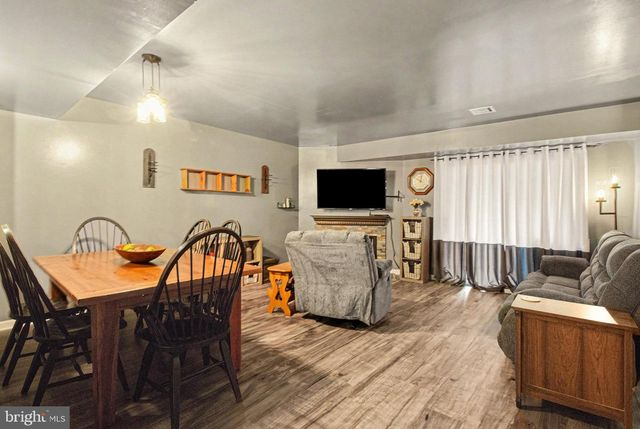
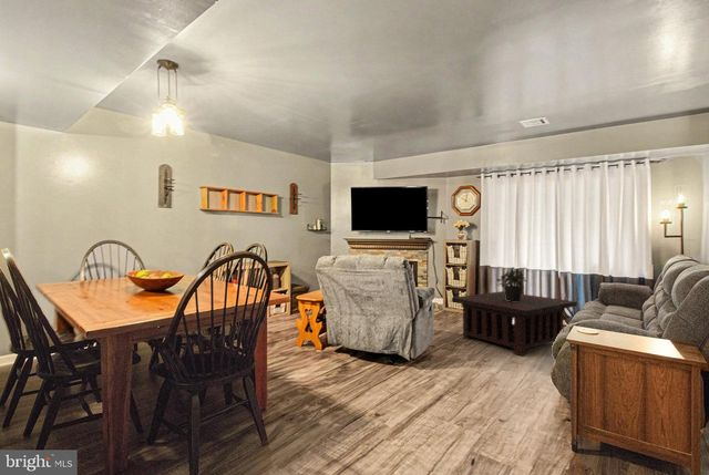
+ coffee table (512, 320)
+ potted plant (514, 283)
